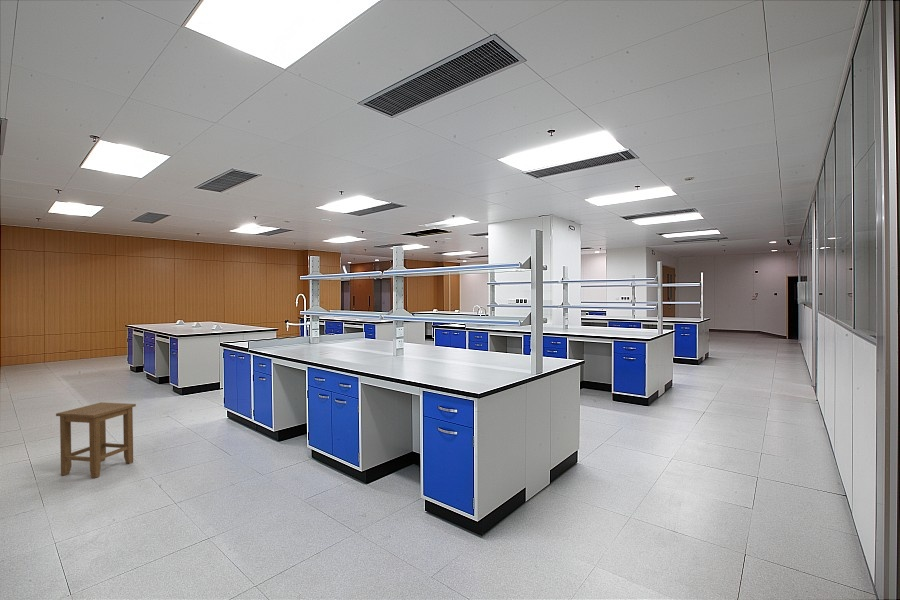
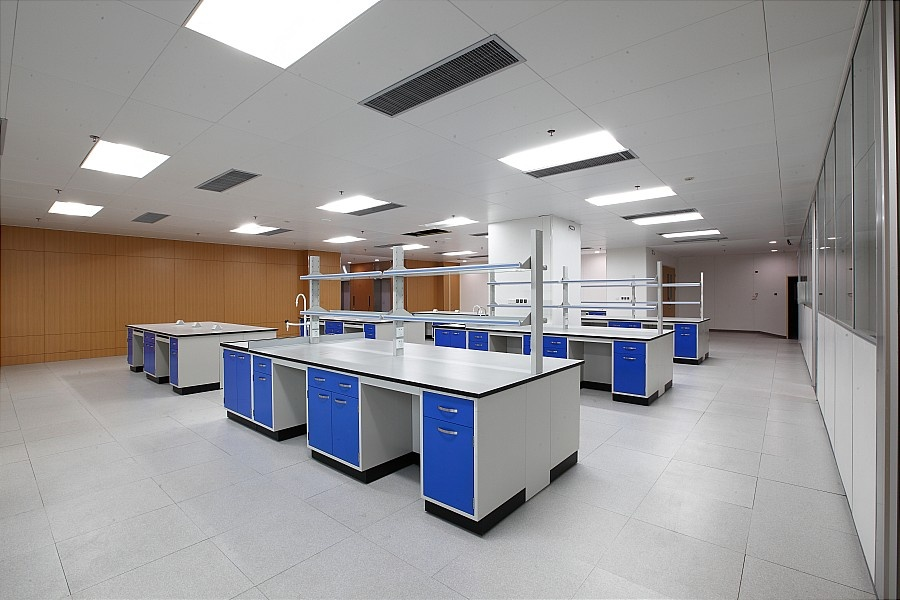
- stool (98, 438)
